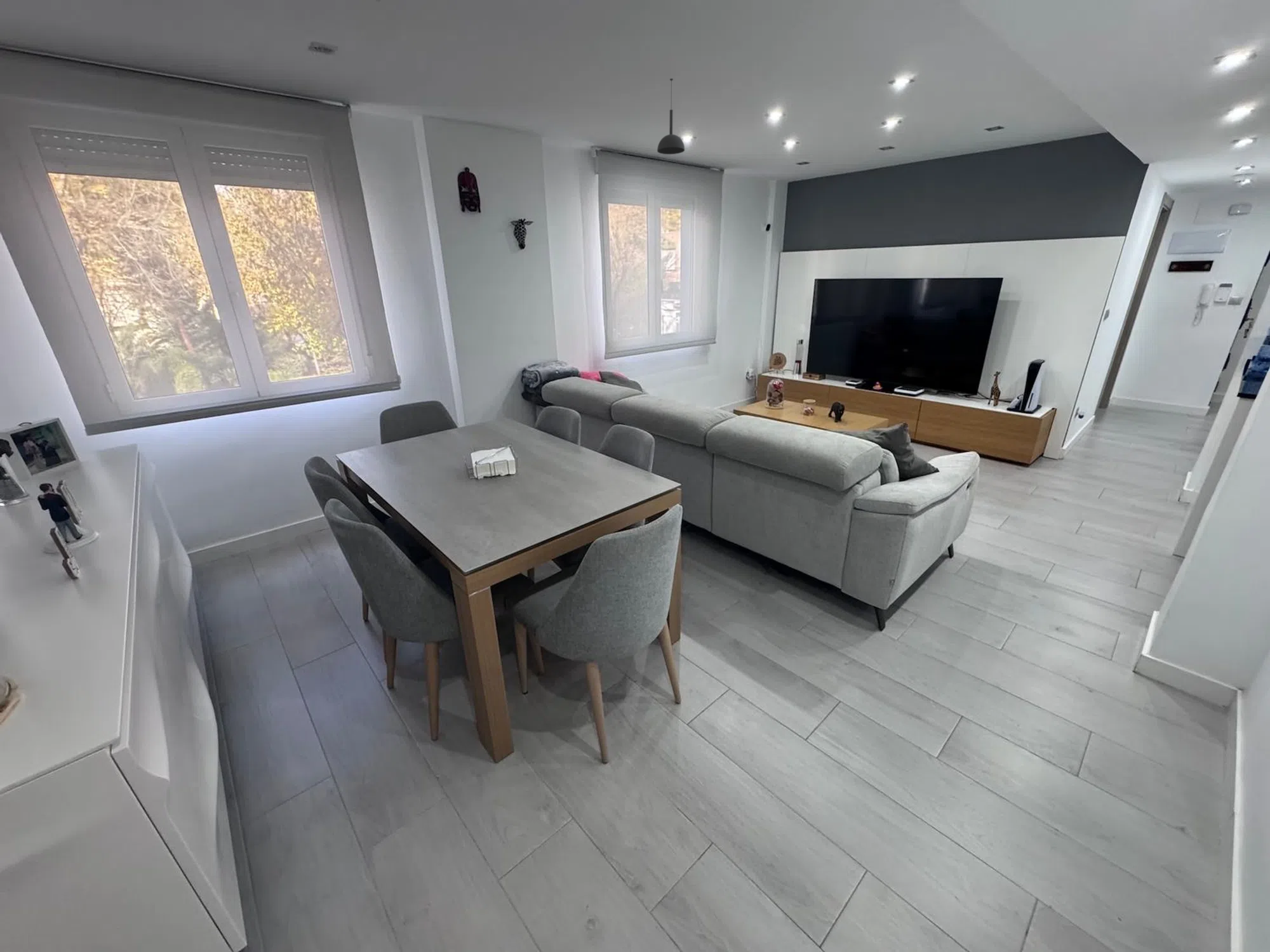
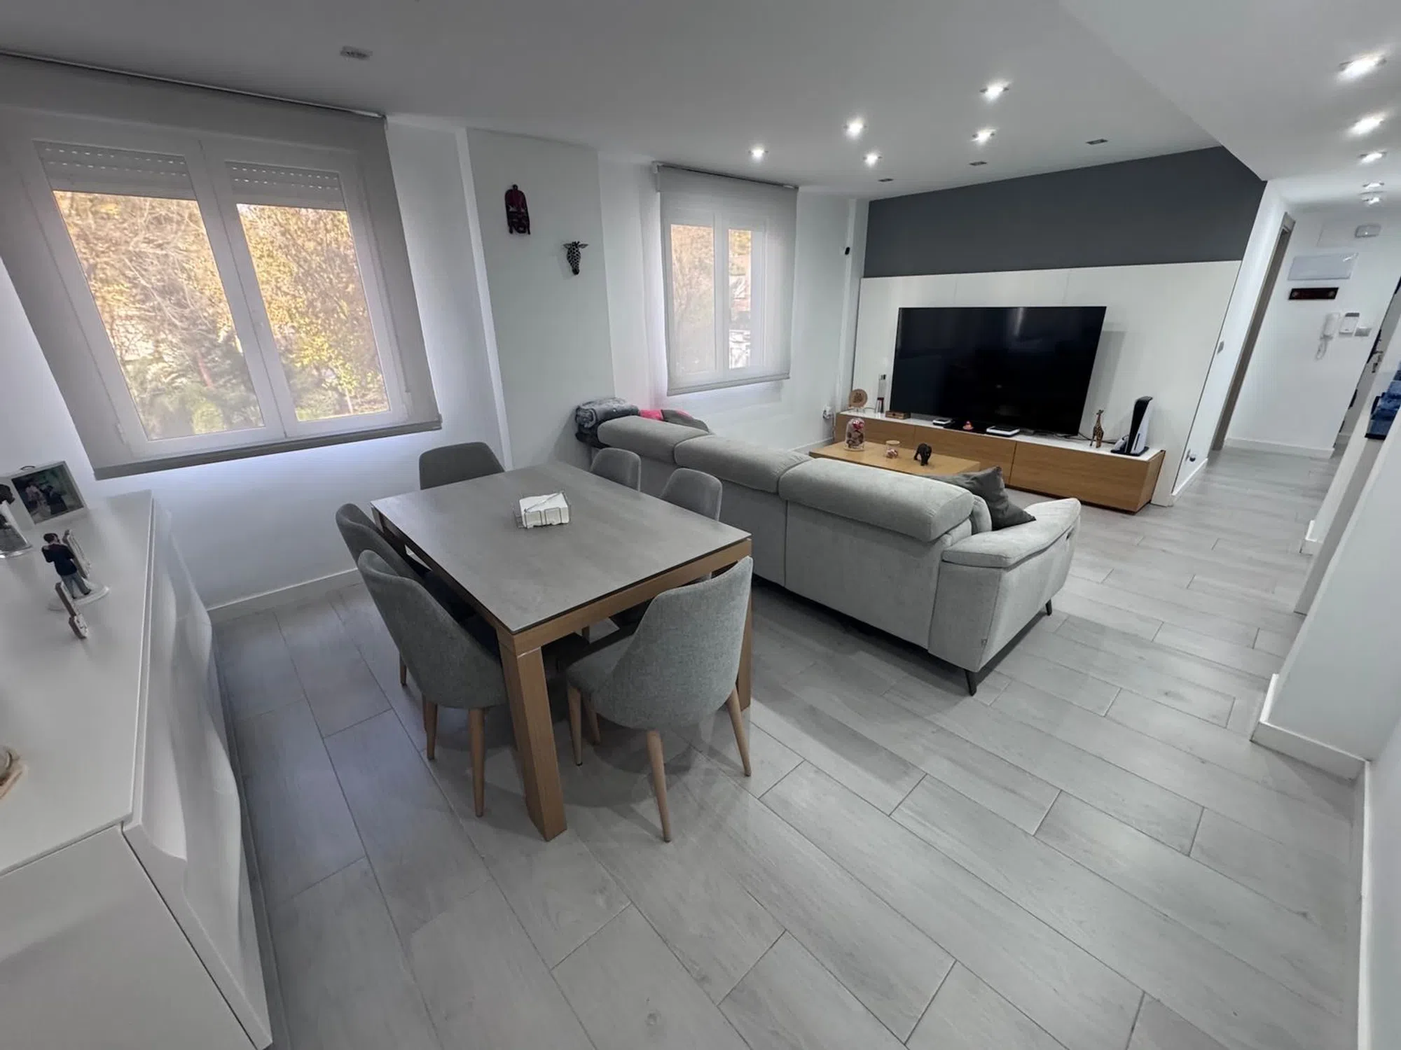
- pendant light (671, 116)
